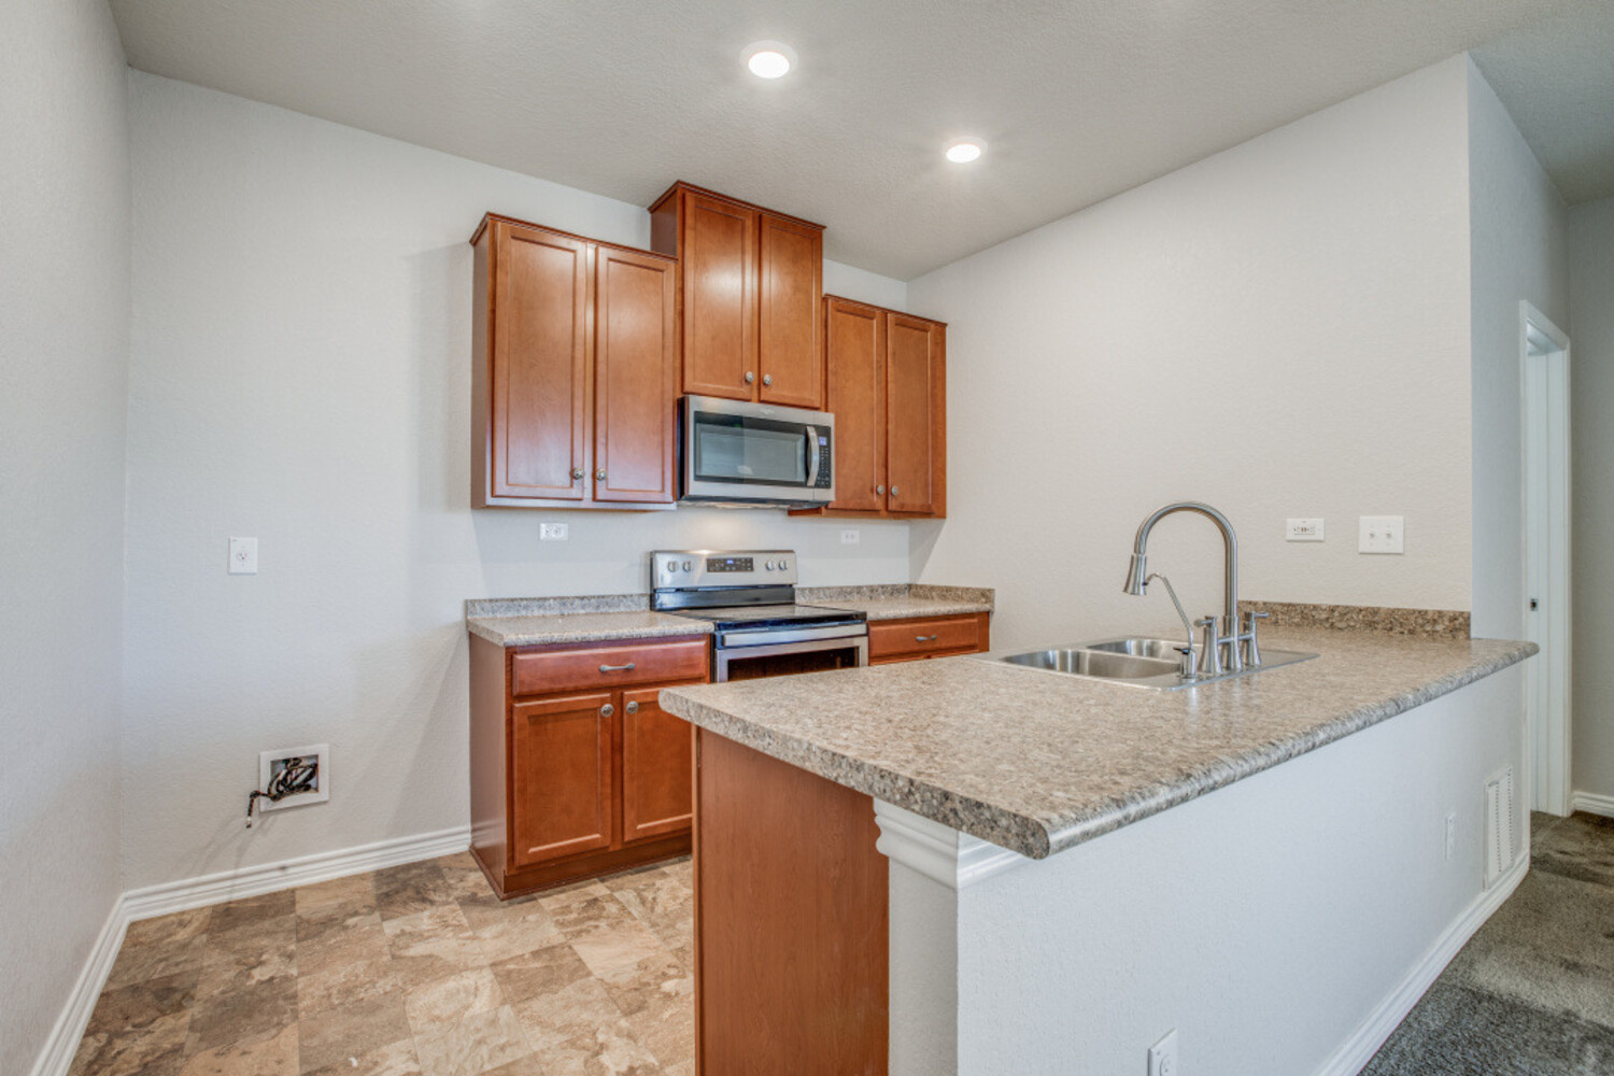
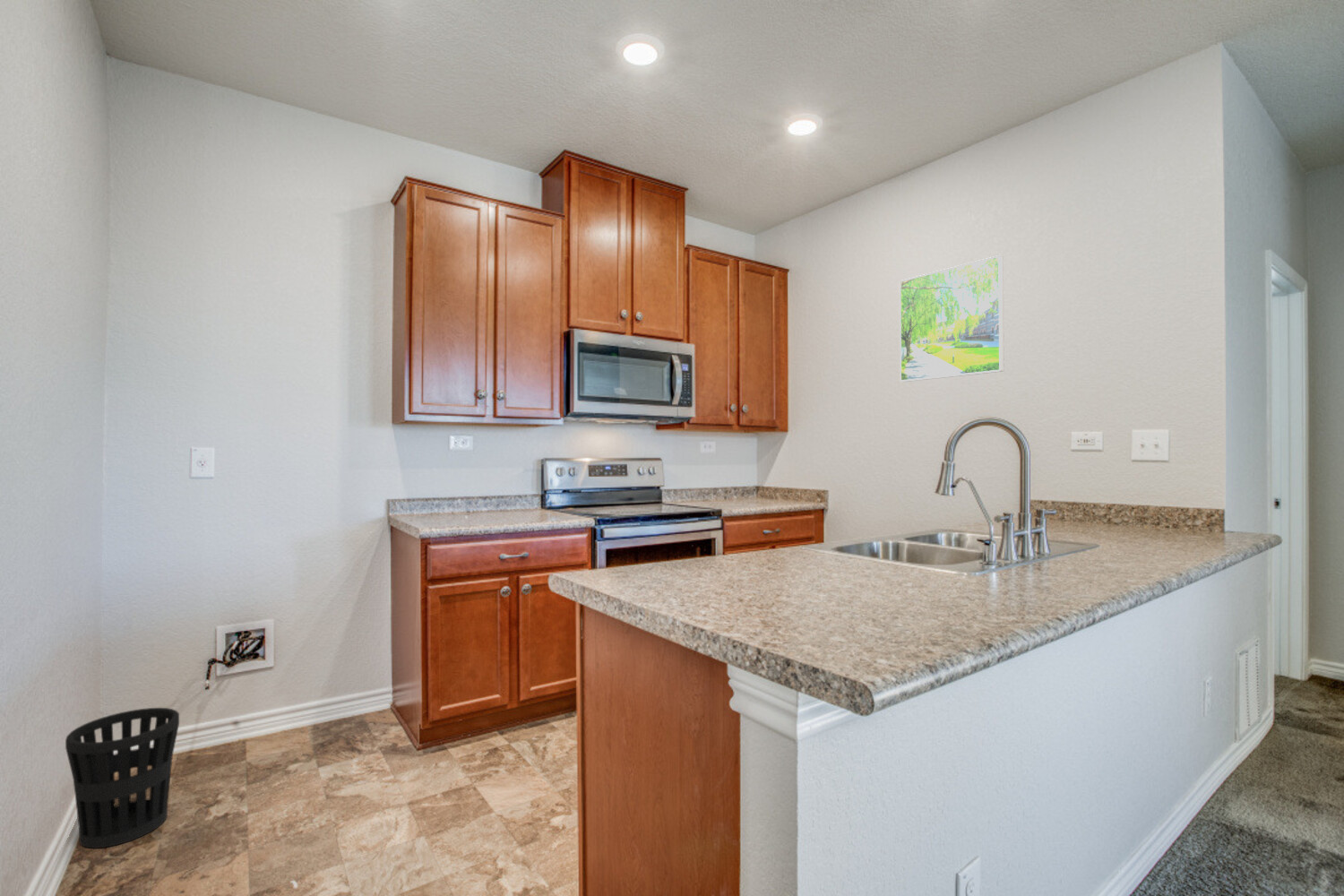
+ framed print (948, 323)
+ wastebasket (125, 775)
